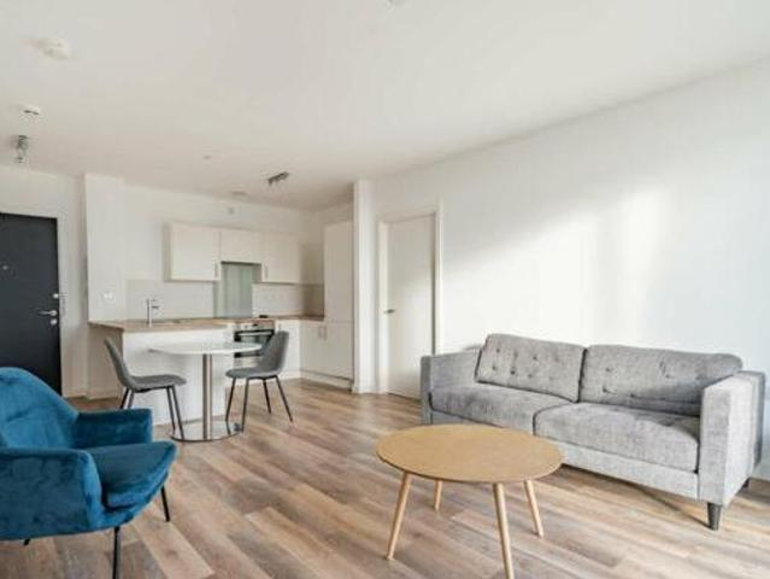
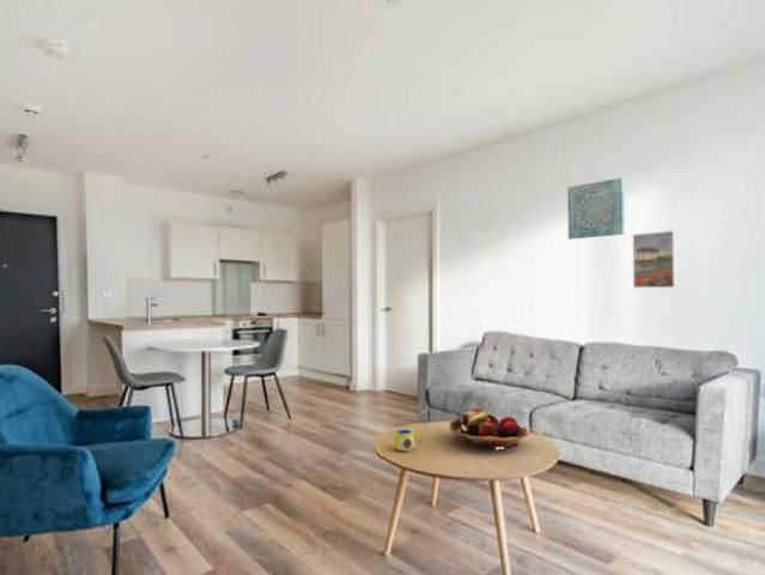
+ fruit basket (486, 426)
+ wall art (594, 210)
+ mug (407, 440)
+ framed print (654, 260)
